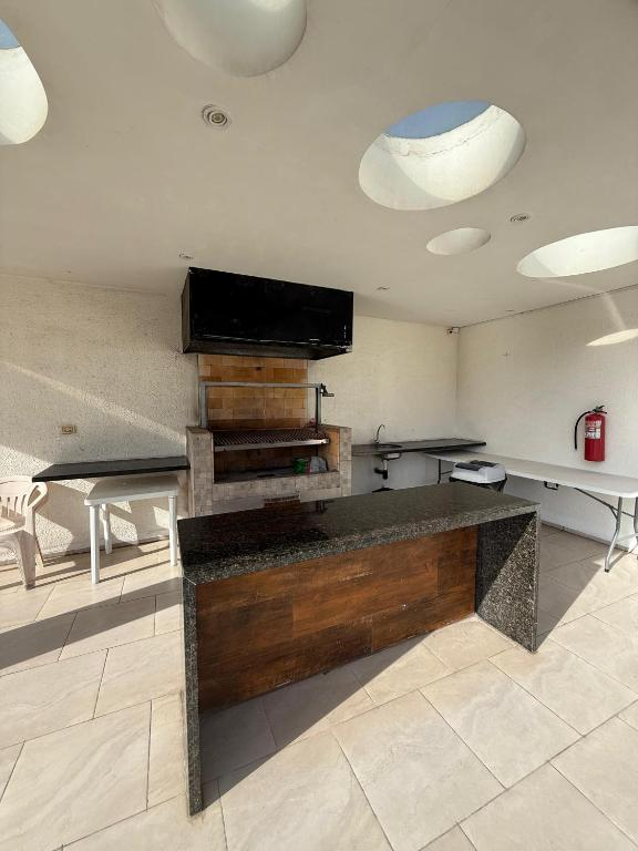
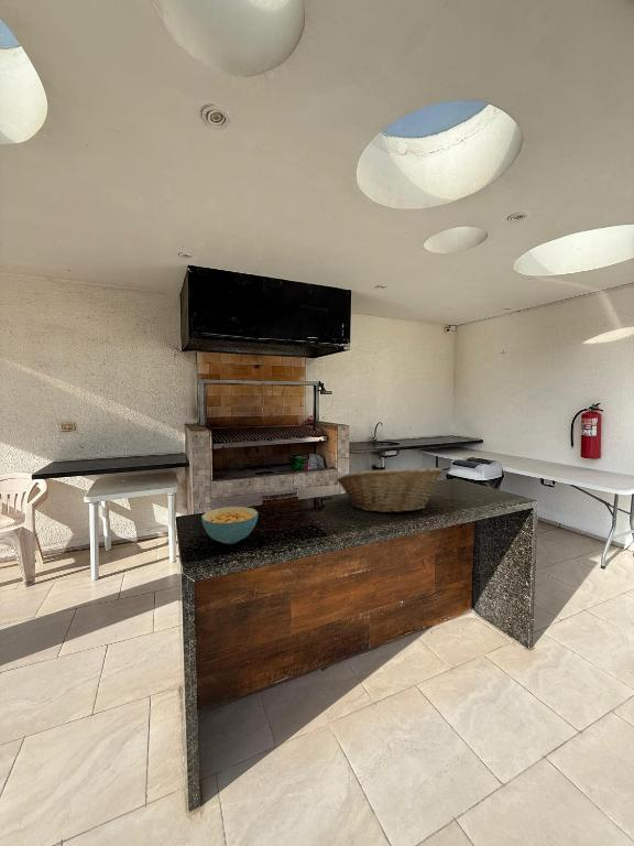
+ cereal bowl (230, 527)
+ fruit basket (389, 484)
